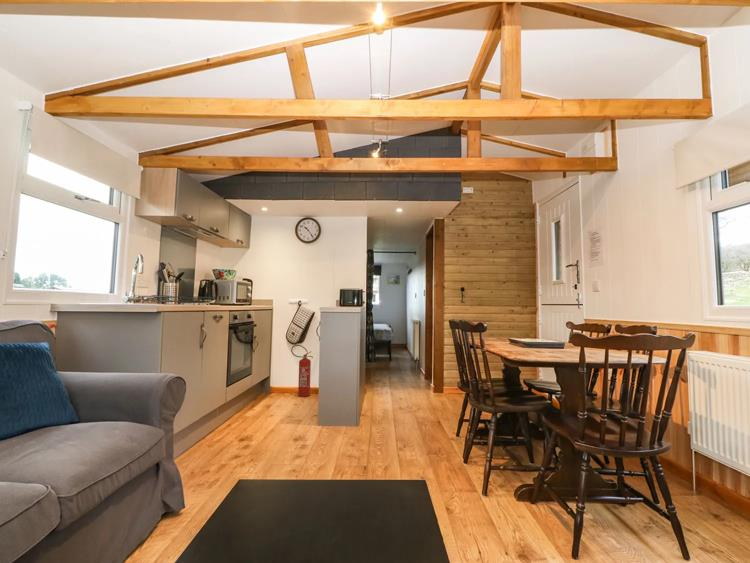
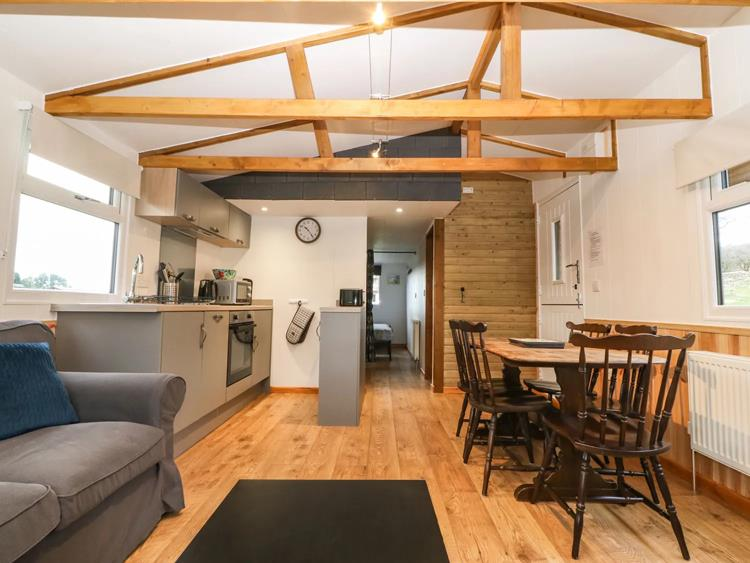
- fire extinguisher (301, 370)
